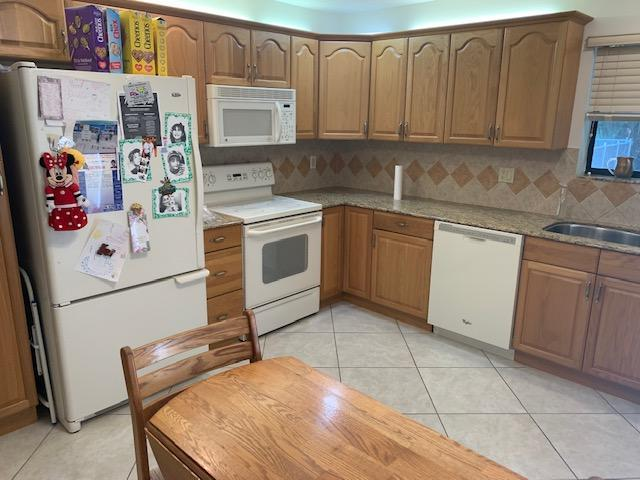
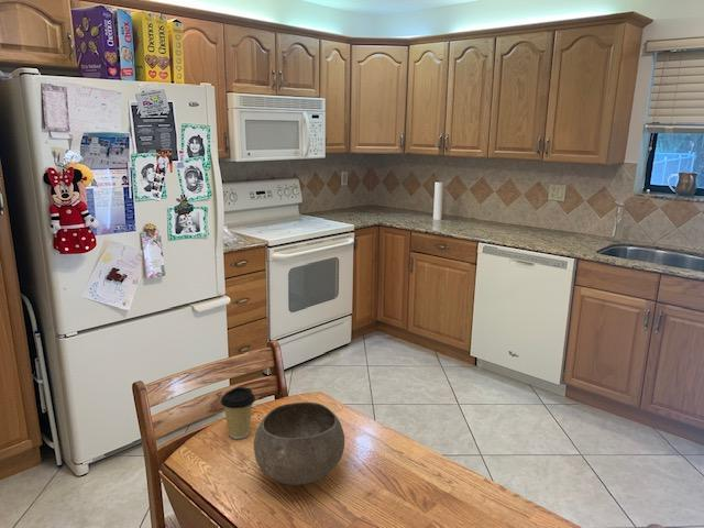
+ bowl (299, 447)
+ coffee cup (238, 414)
